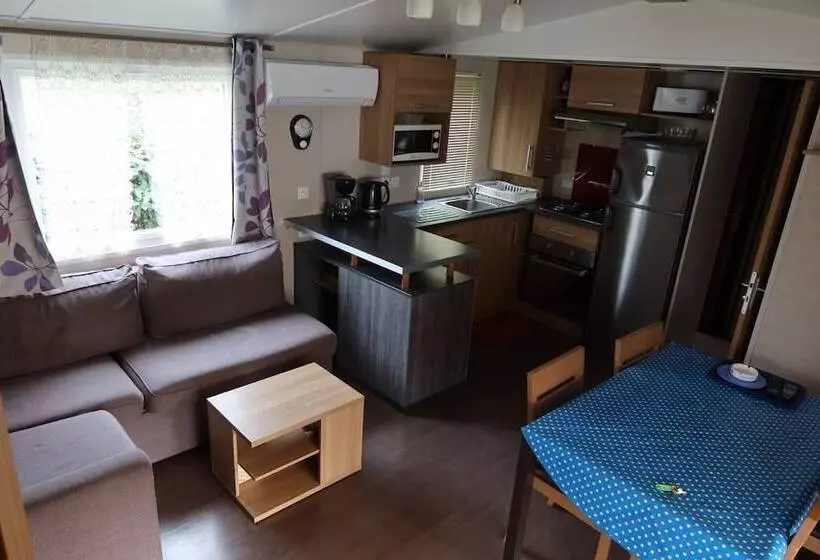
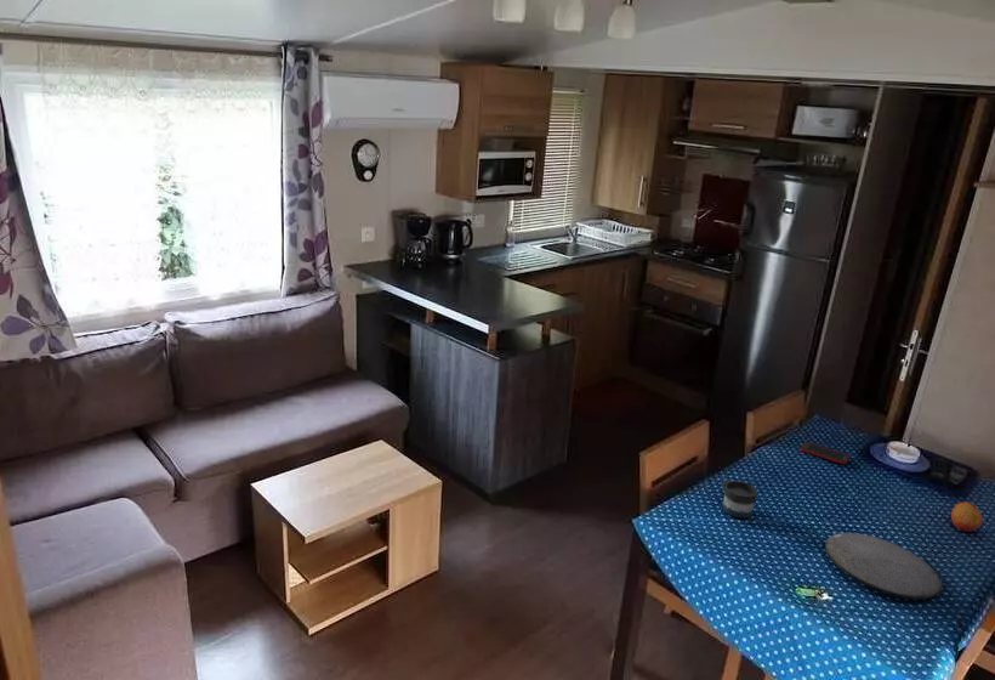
+ plate (881, 563)
+ mug (735, 498)
+ cell phone (824, 453)
+ fruit (966, 516)
